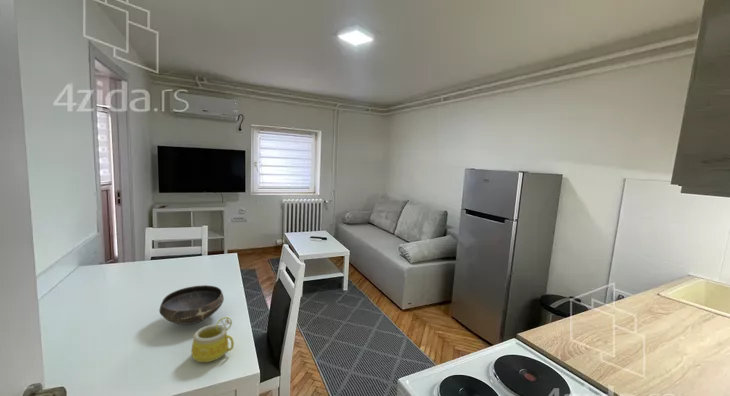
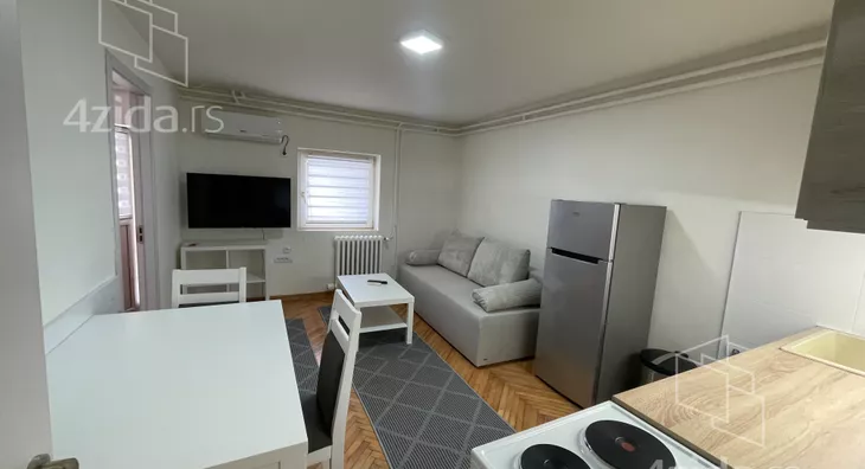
- mug (213, 337)
- bowl (193, 307)
